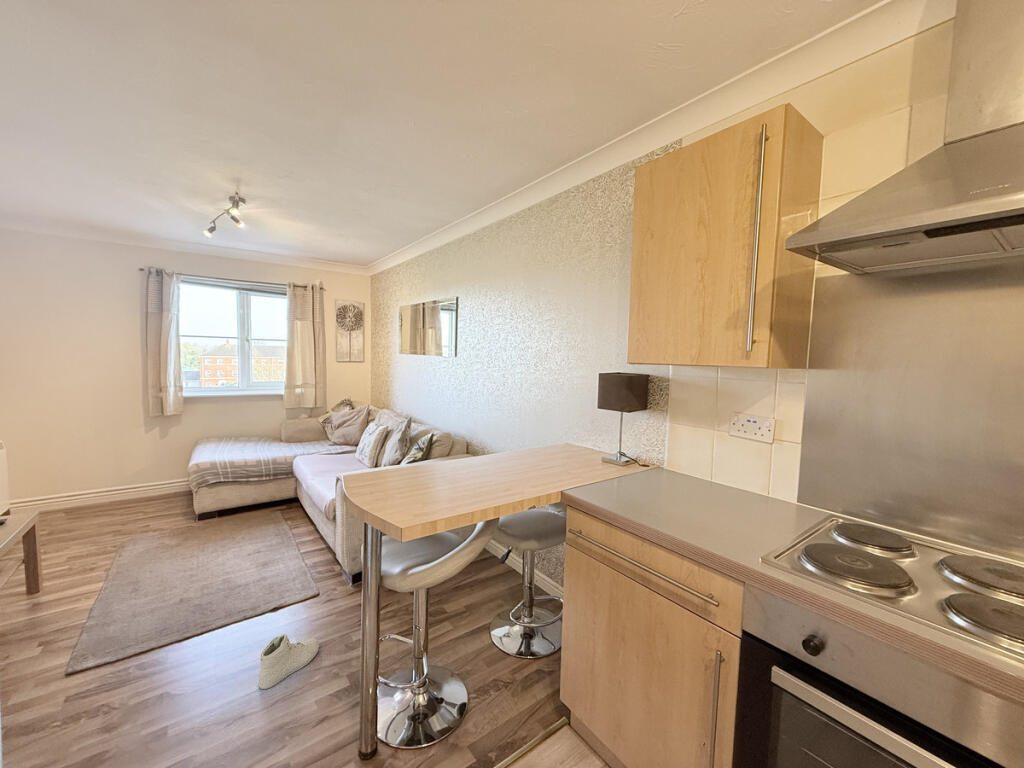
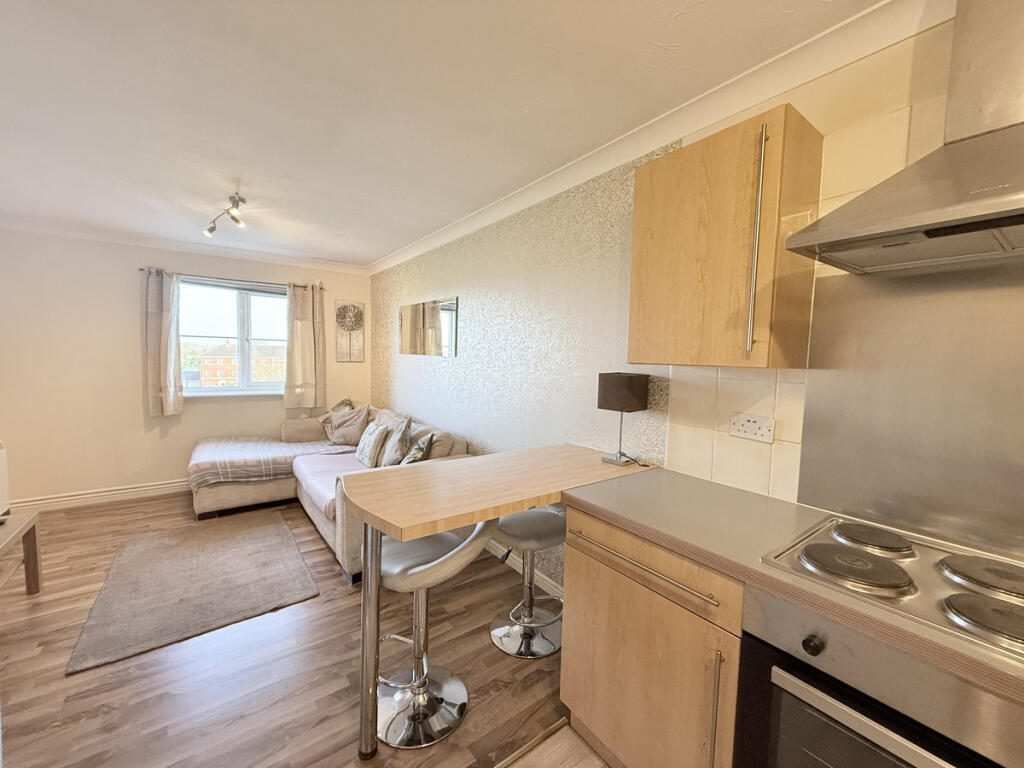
- sneaker (291, 649)
